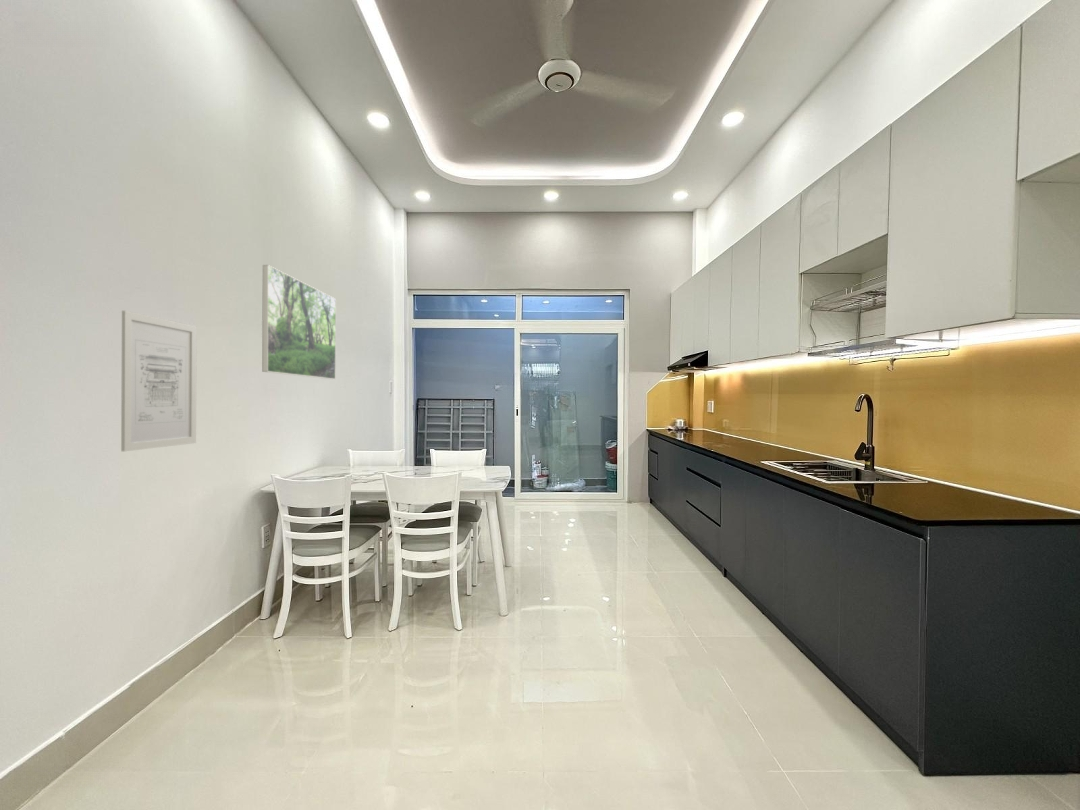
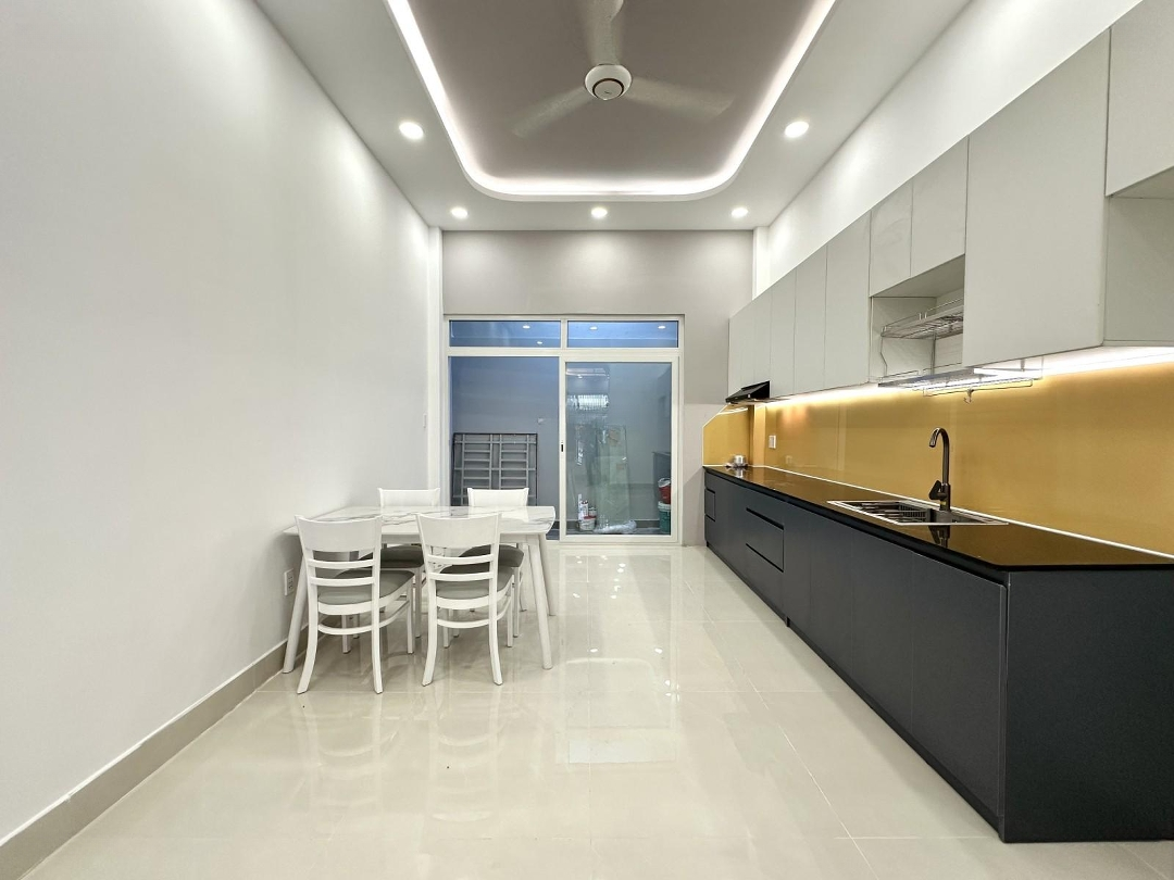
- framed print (304, 330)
- wall art (162, 383)
